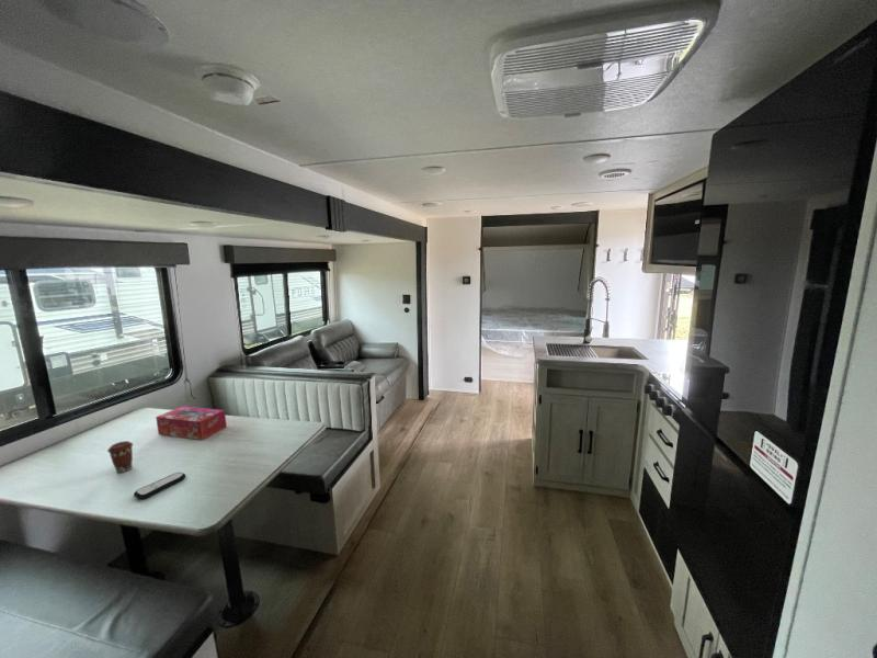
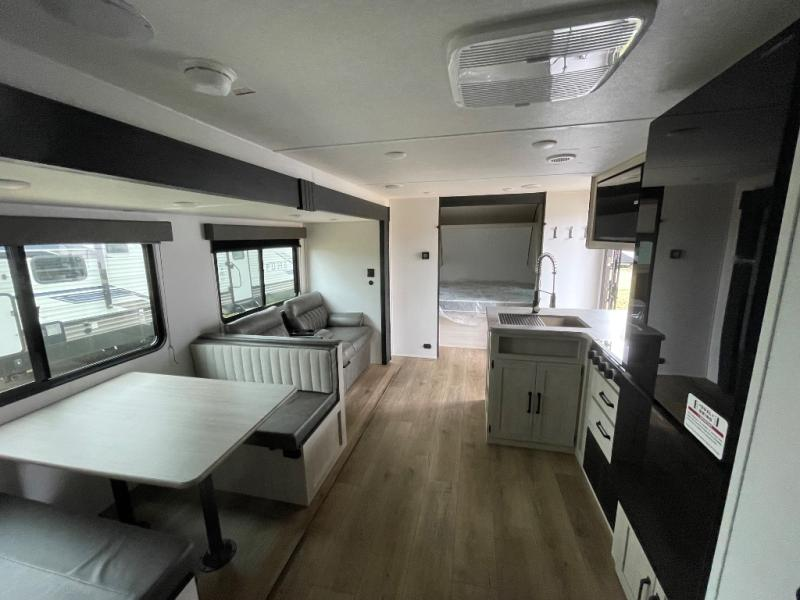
- remote control (161, 485)
- coffee cup (122, 456)
- tissue box (192, 421)
